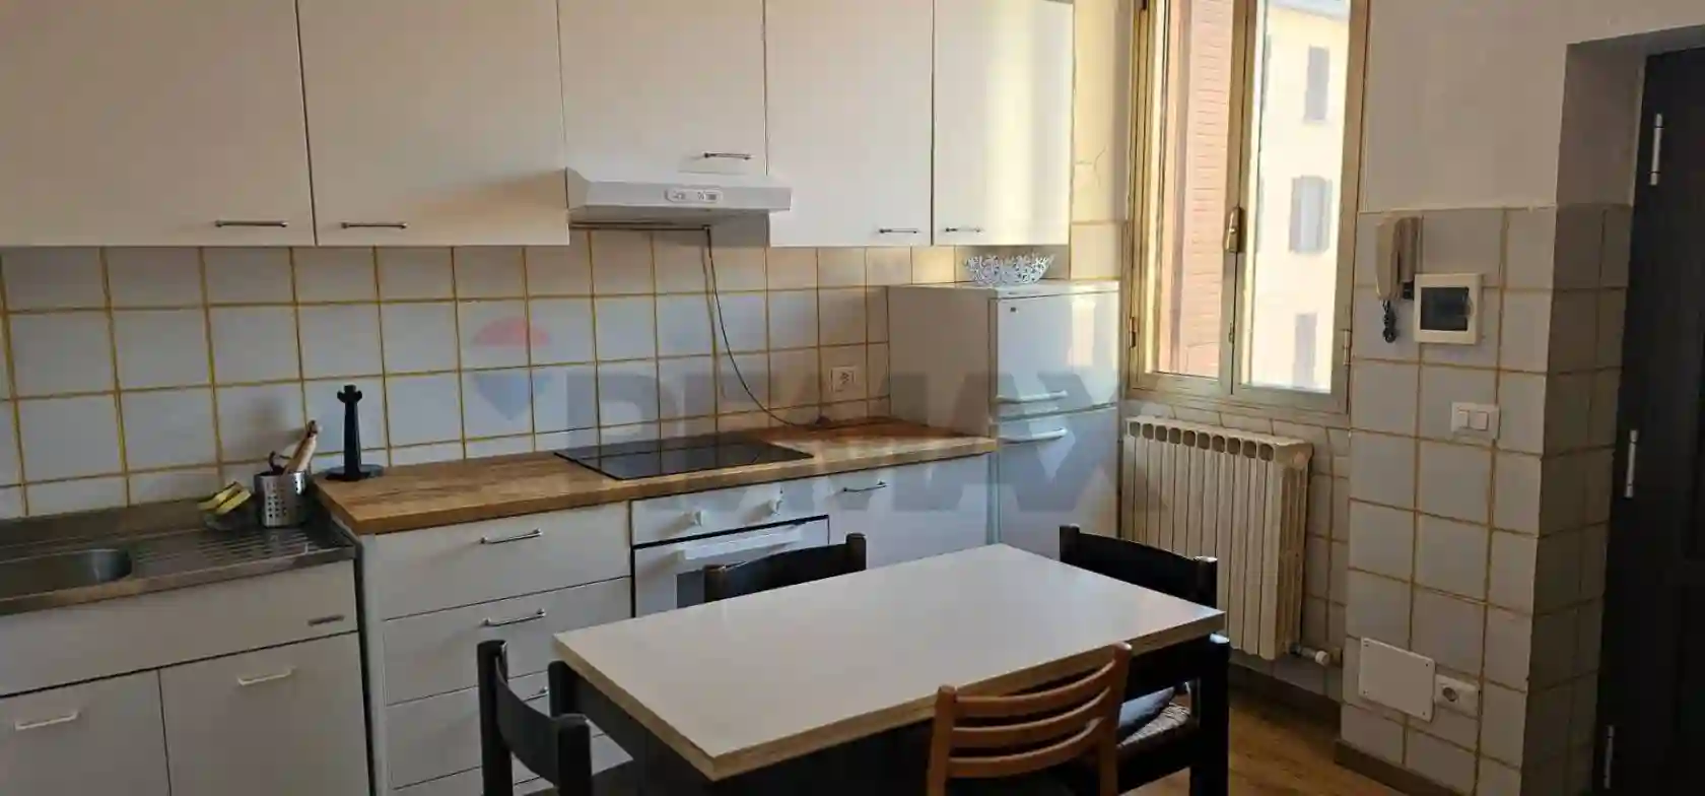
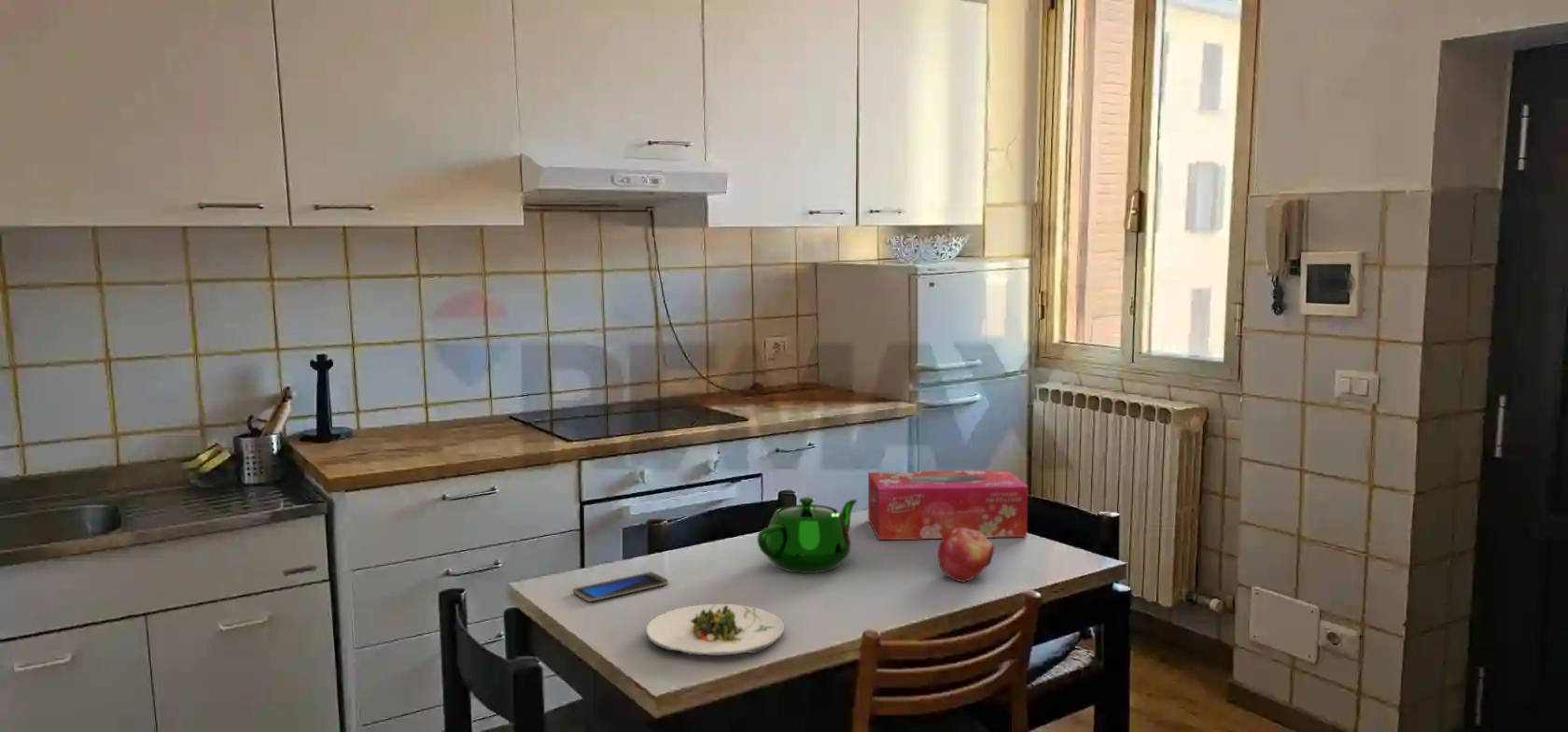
+ smartphone (621, 585)
+ tissue box (945, 503)
+ salad plate (716, 621)
+ teapot (810, 530)
+ fruit (966, 553)
